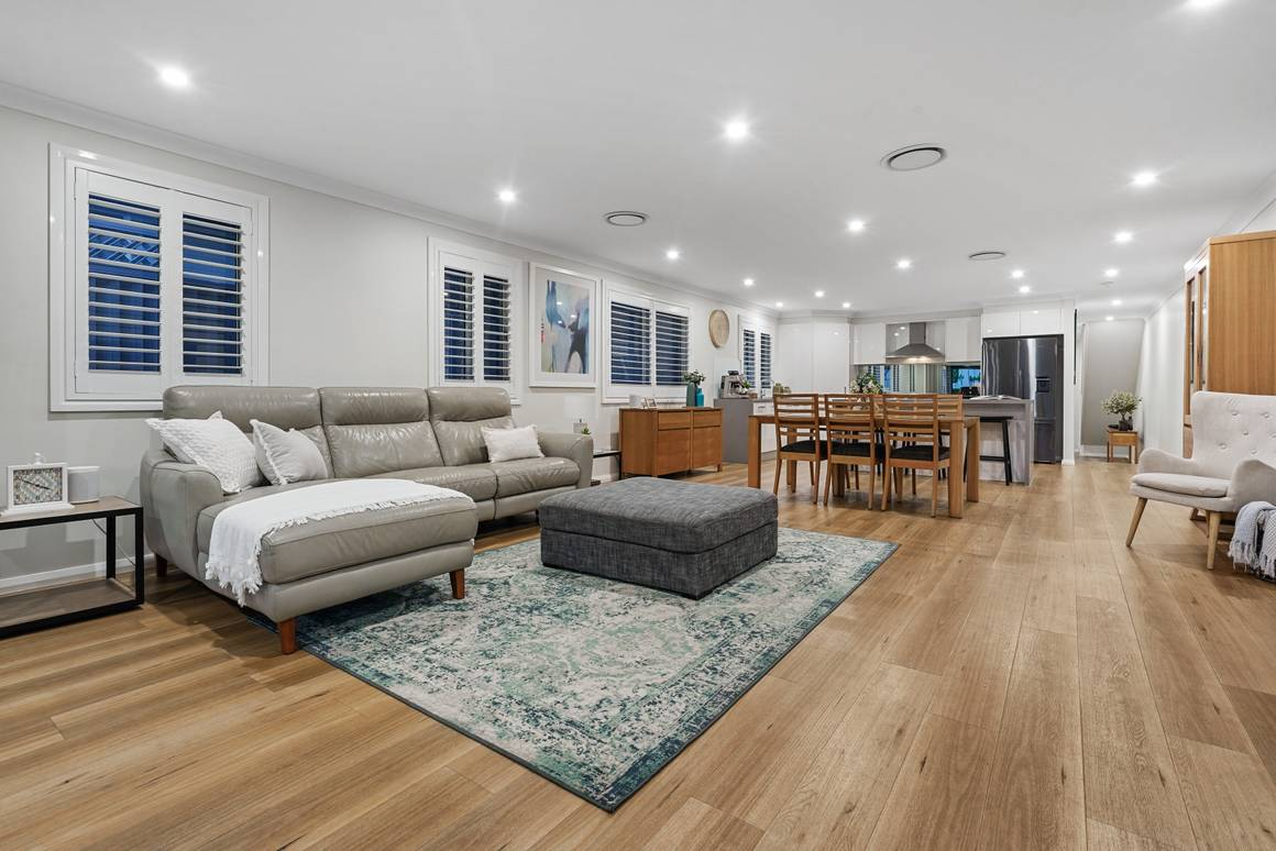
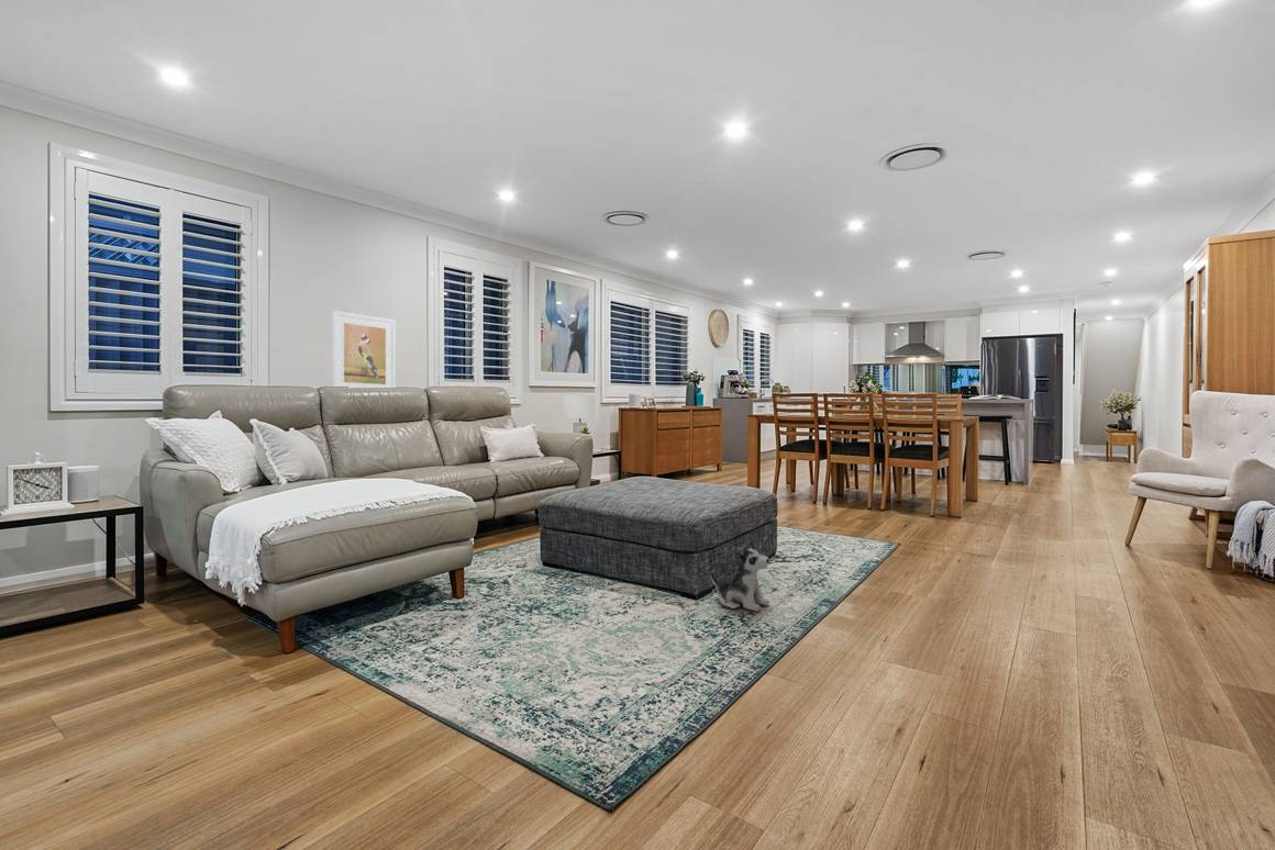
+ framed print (365, 354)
+ plush toy (739, 569)
